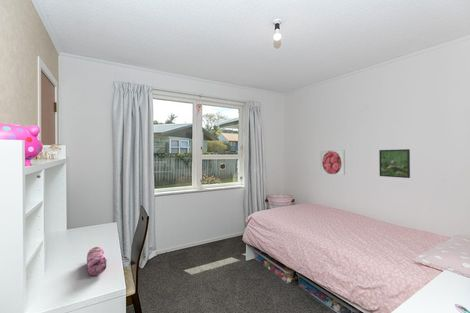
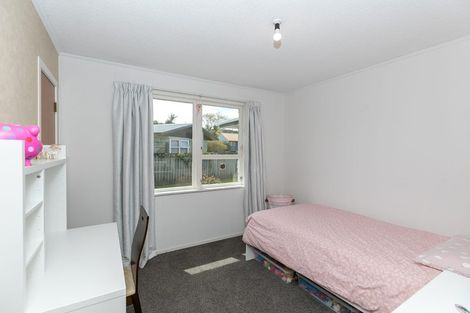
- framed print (332, 162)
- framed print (393, 163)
- pencil case (96, 259)
